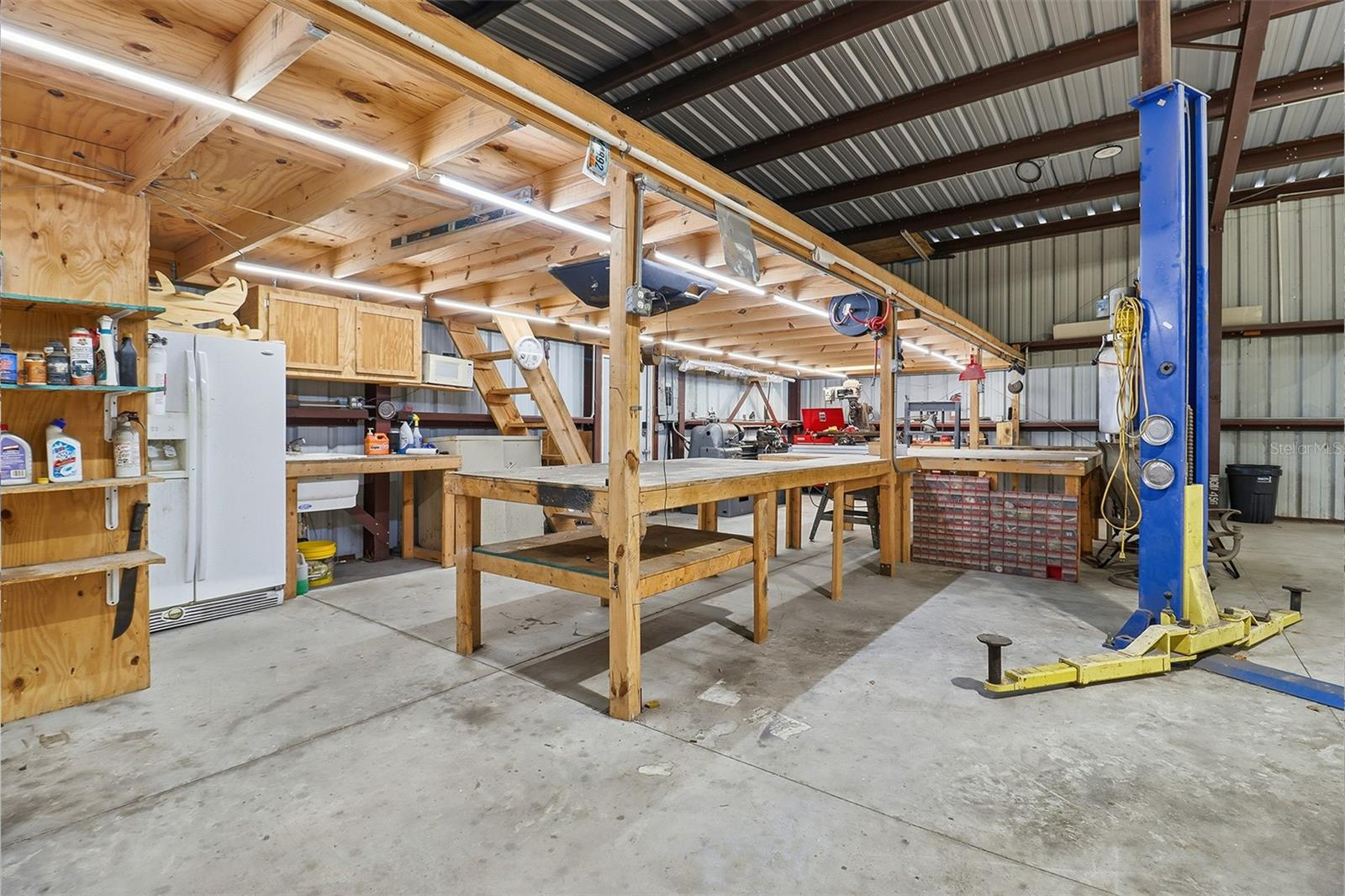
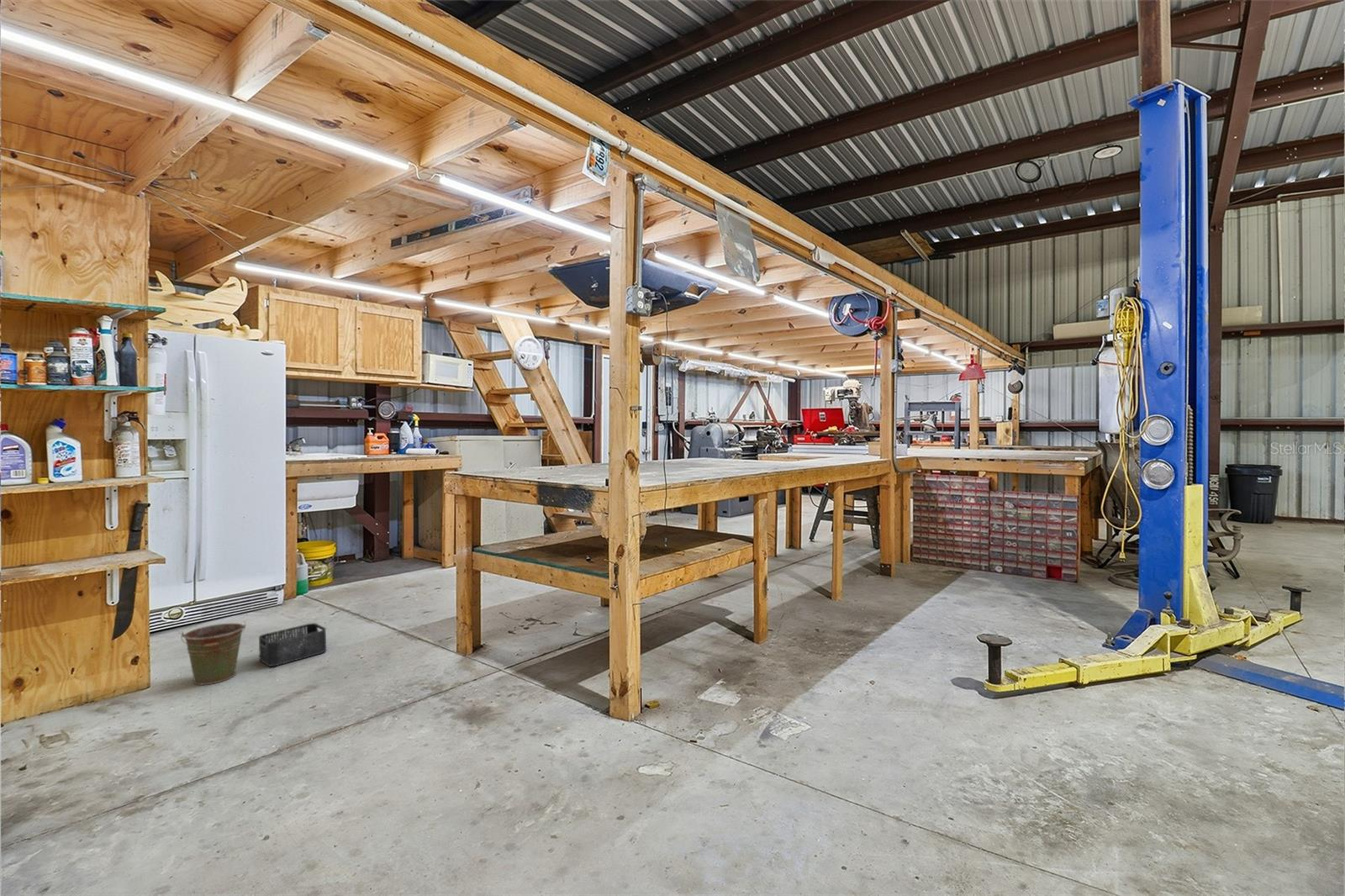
+ bucket (214, 653)
+ storage bin (293, 644)
